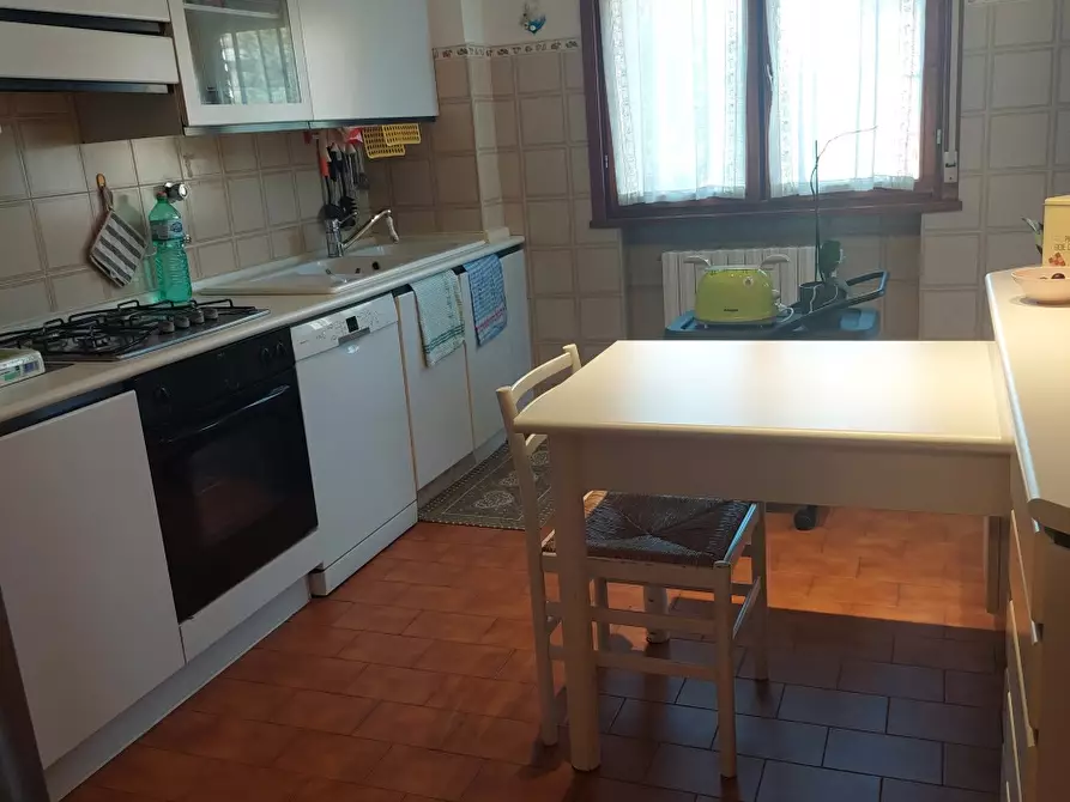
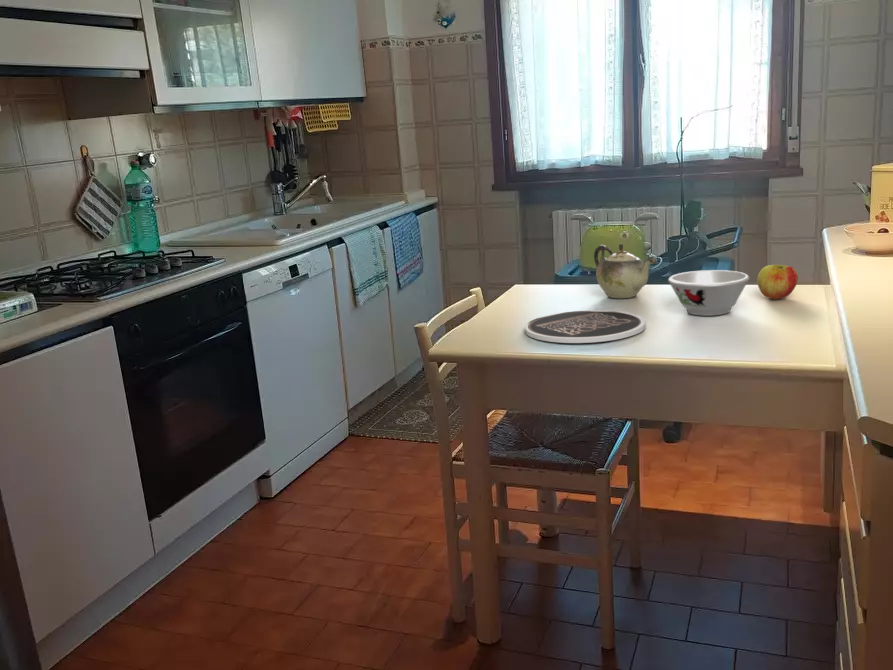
+ apple (776, 281)
+ bowl (708, 294)
+ teapot (624, 270)
+ plate (584, 325)
